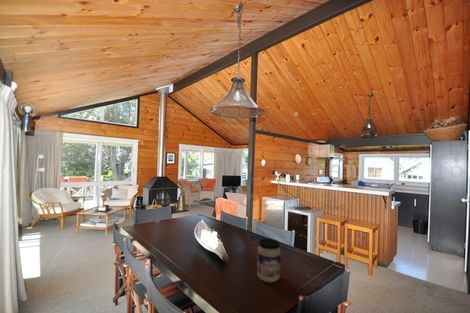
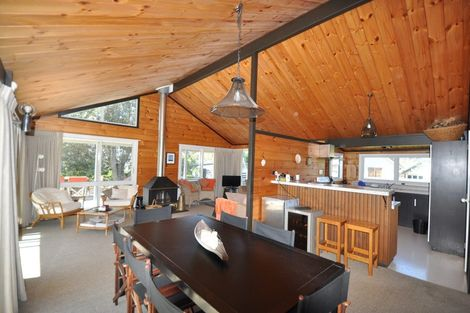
- jar (268, 259)
